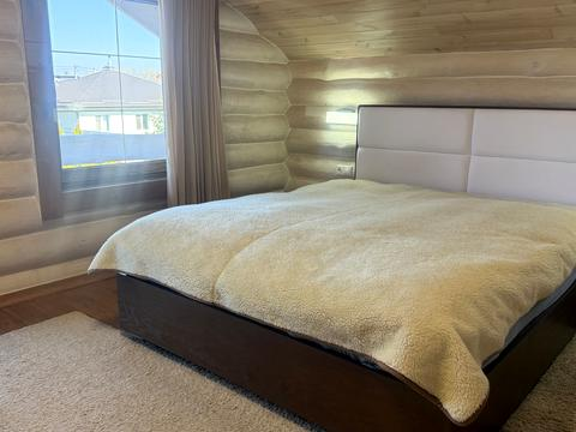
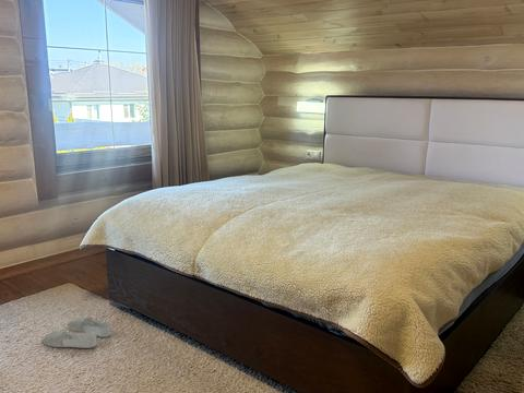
+ slippers (79, 330)
